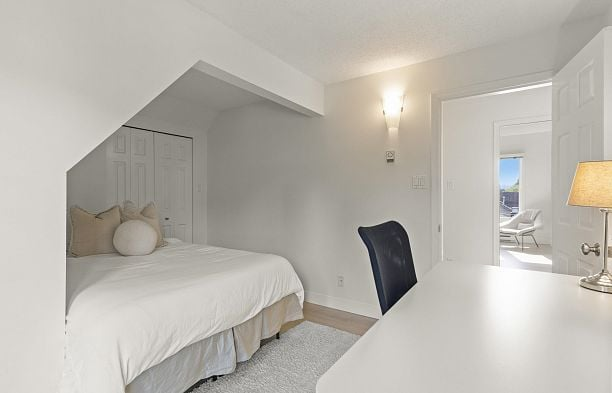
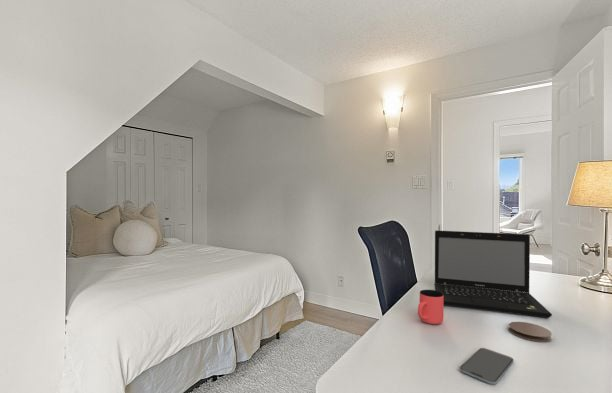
+ cup (428, 307)
+ coaster (529, 331)
+ smartphone (487, 364)
+ laptop (484, 268)
